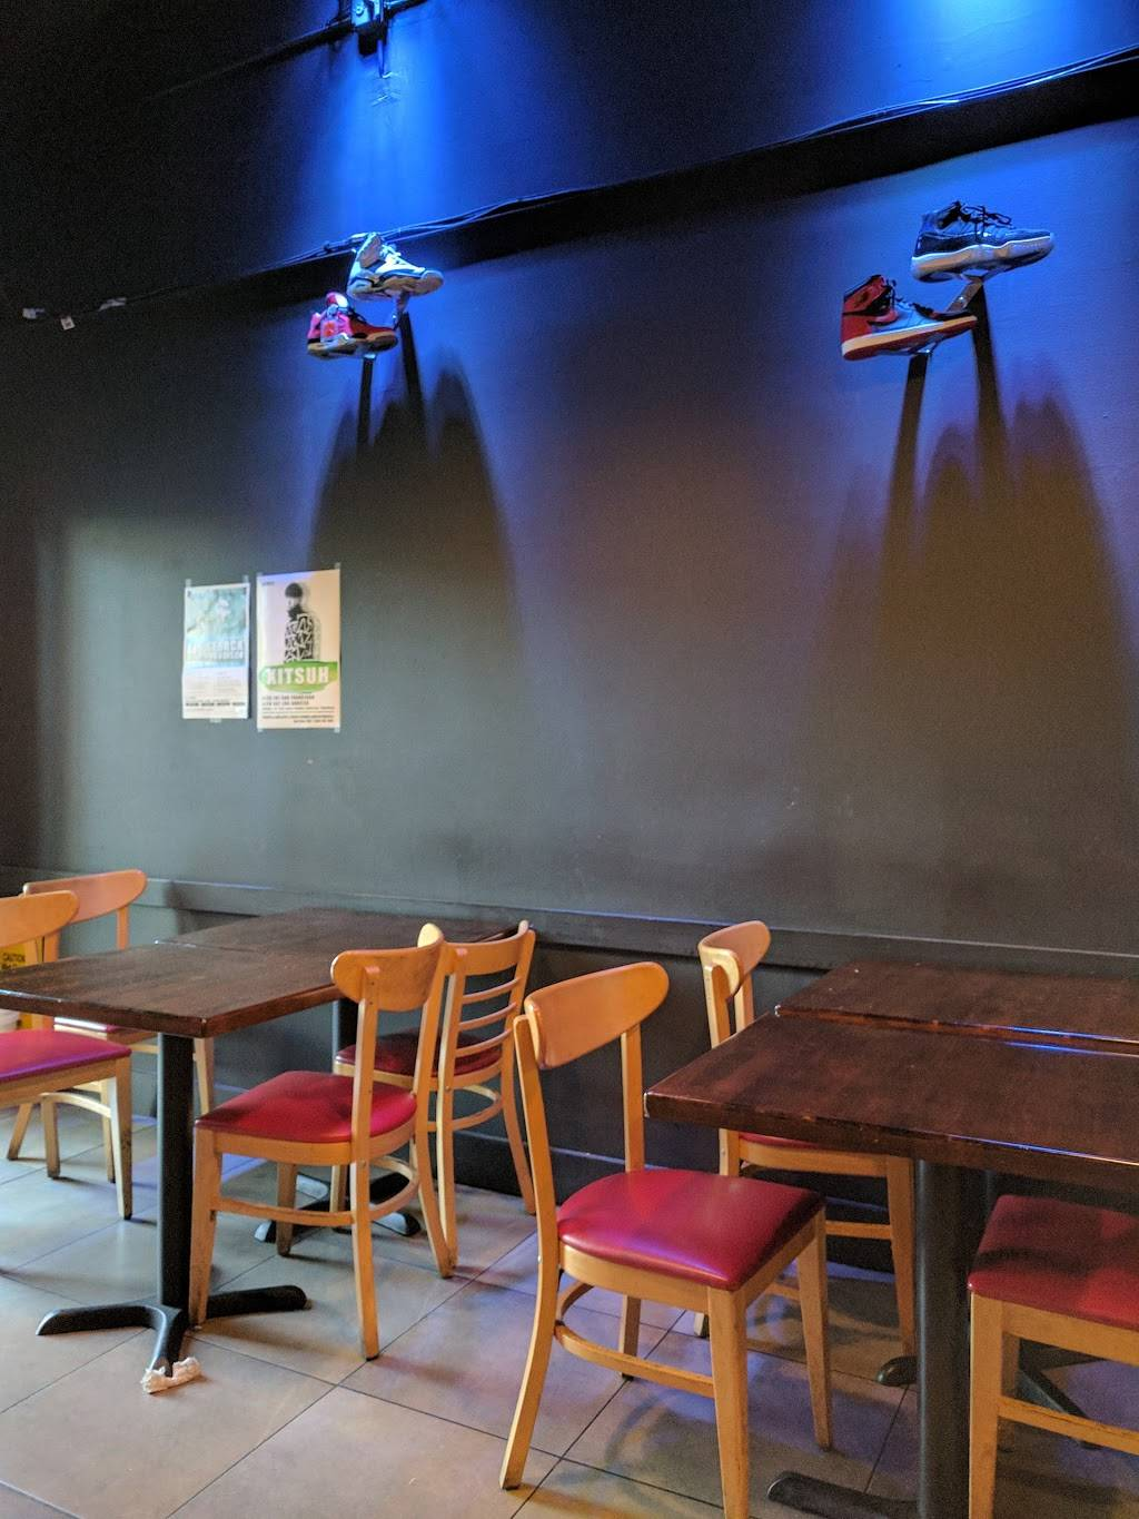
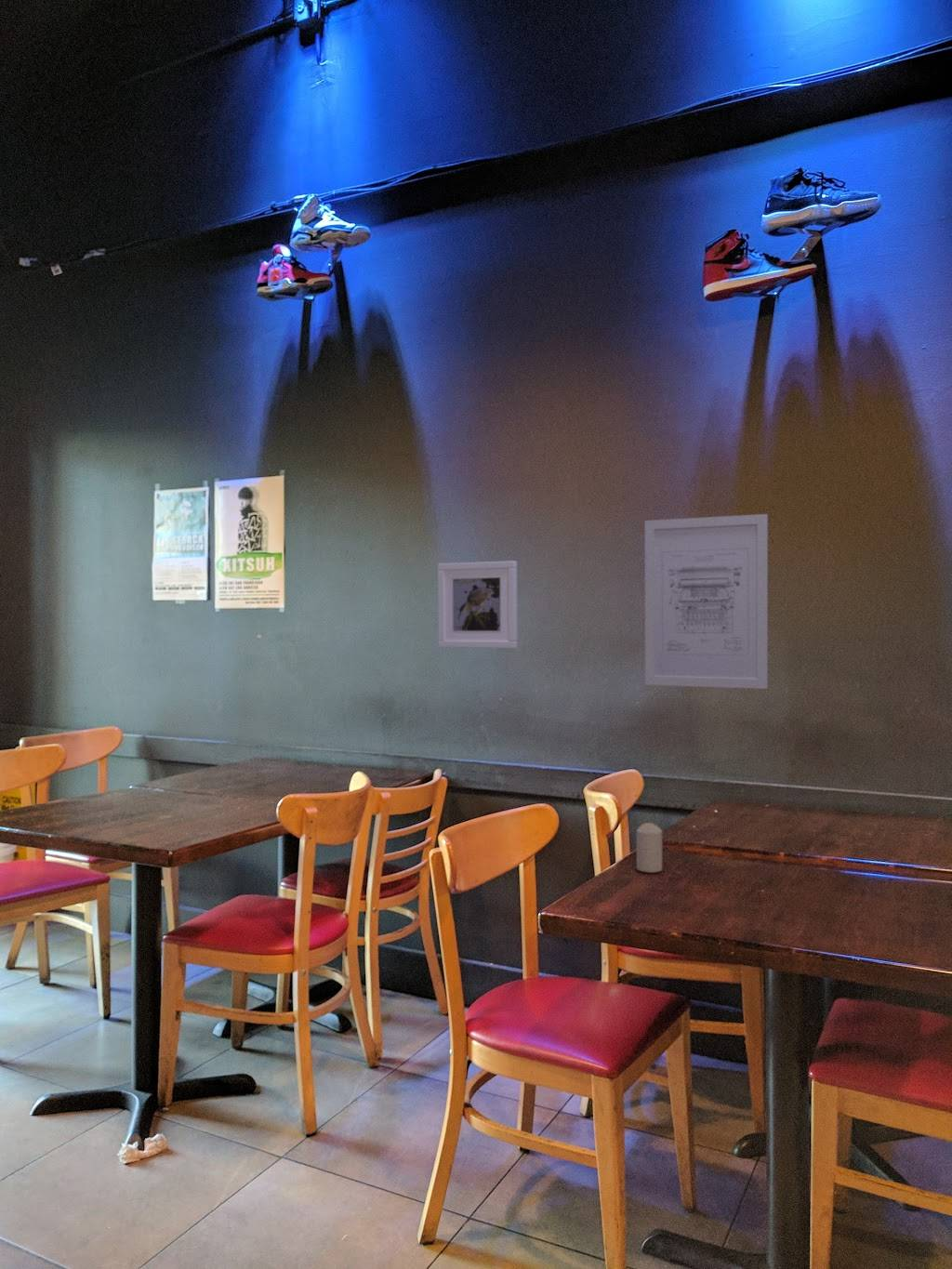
+ candle (649, 846)
+ wall art (704, 601)
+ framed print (477, 604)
